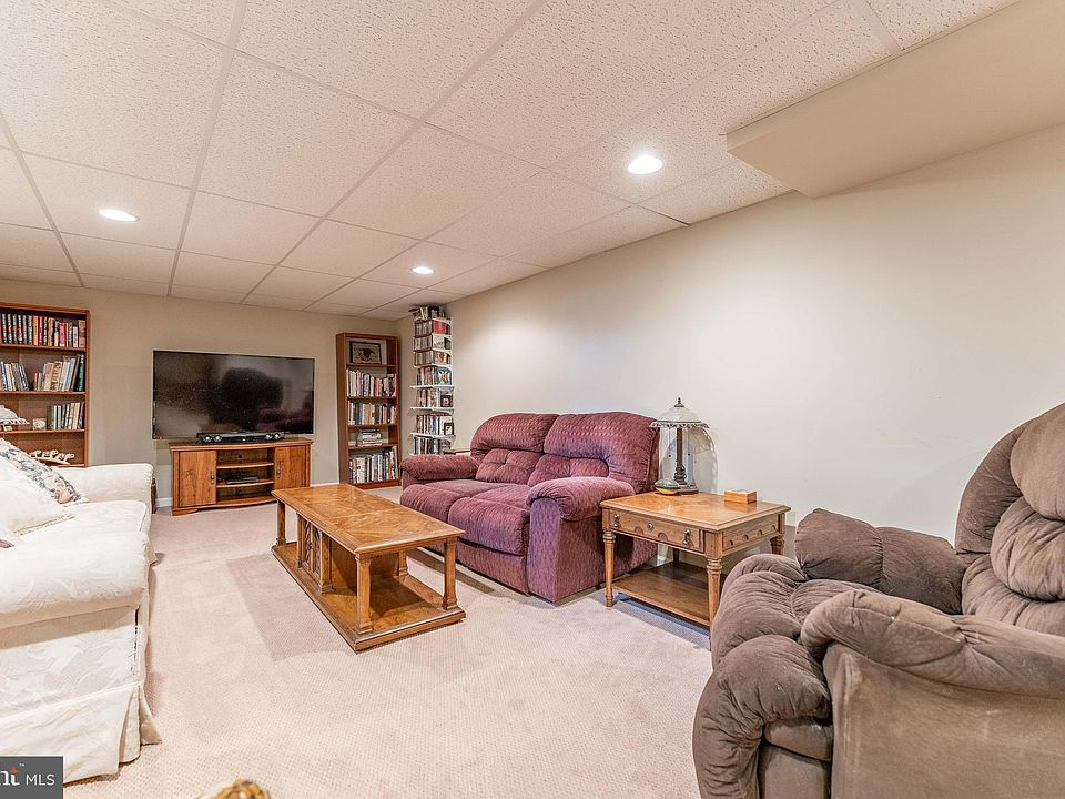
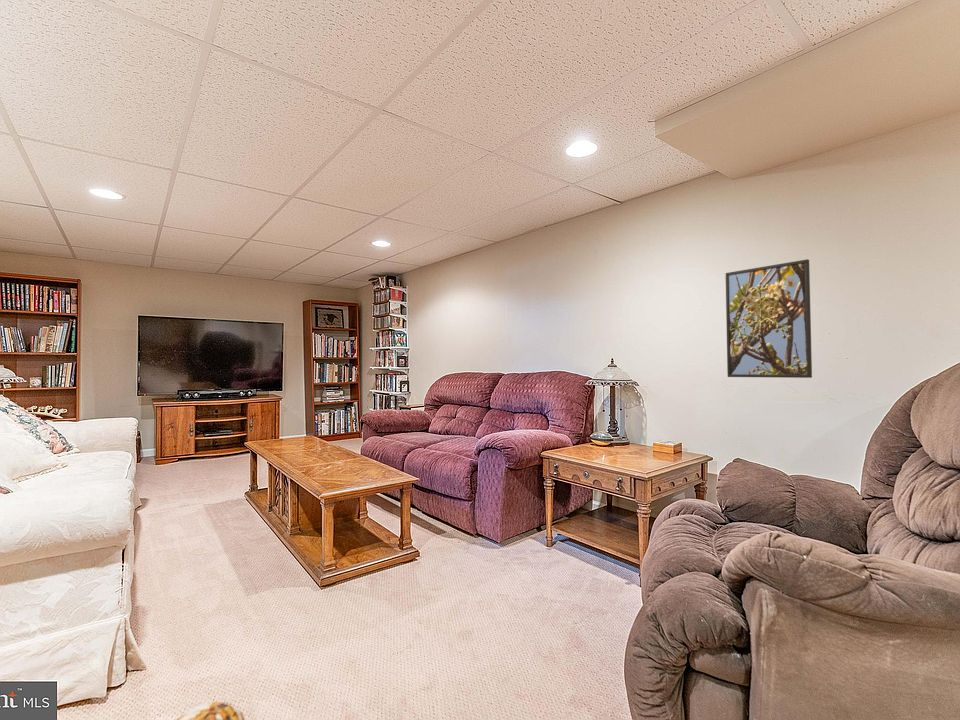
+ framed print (765, 321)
